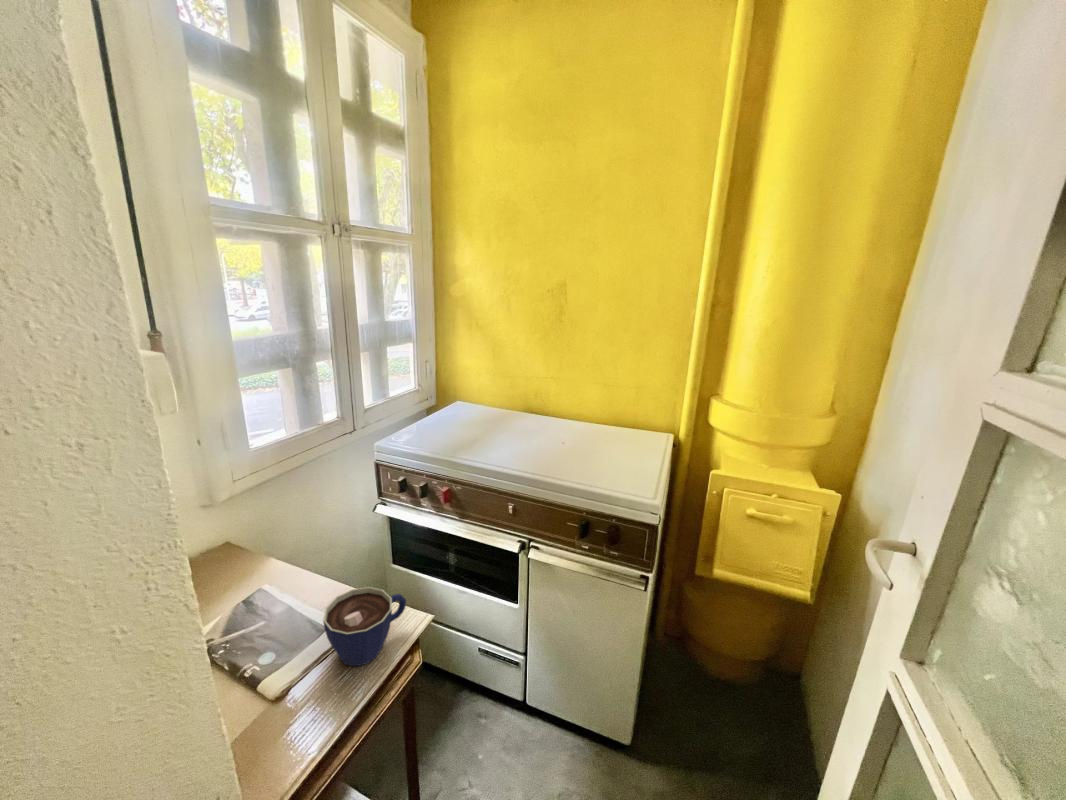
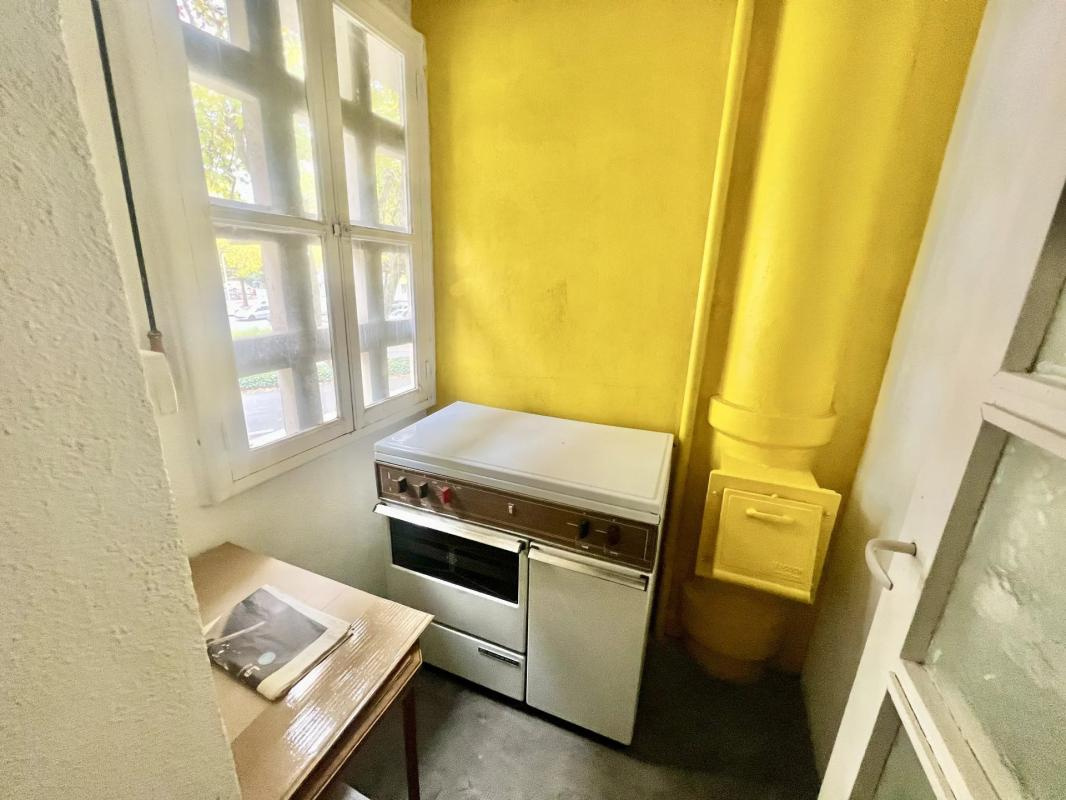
- cup (370, 623)
